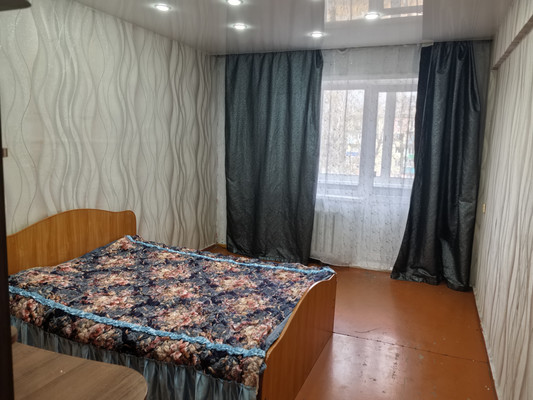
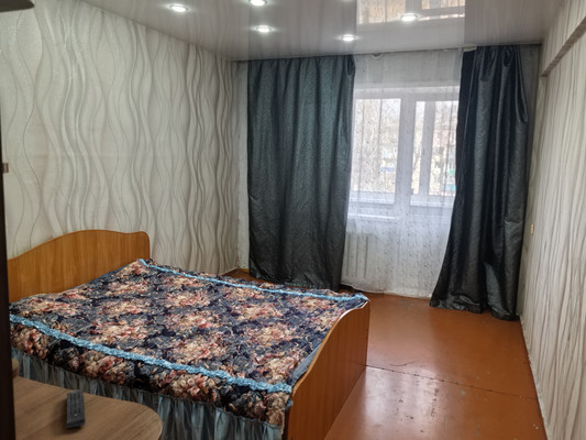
+ remote control (75, 406)
